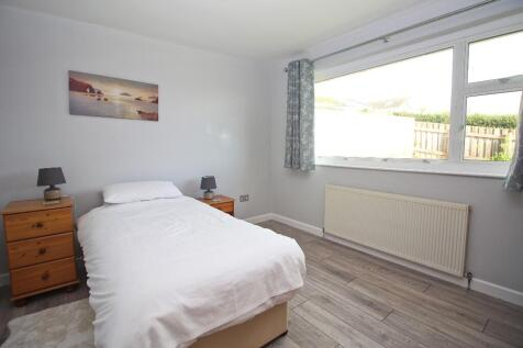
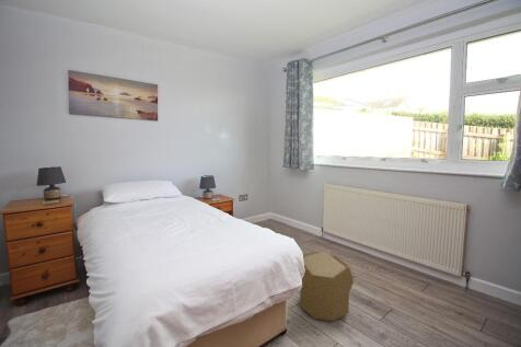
+ pouf (323, 279)
